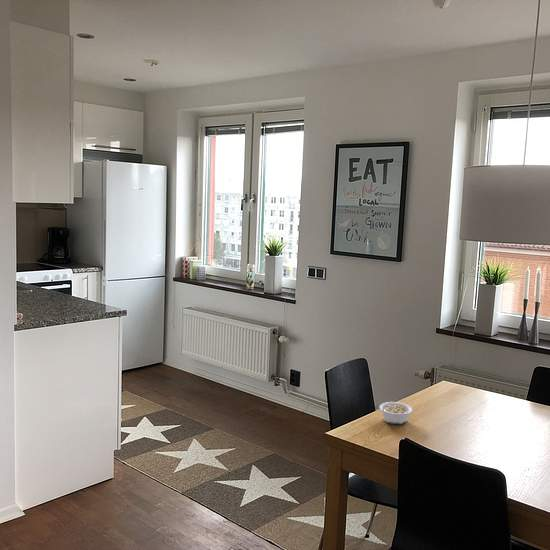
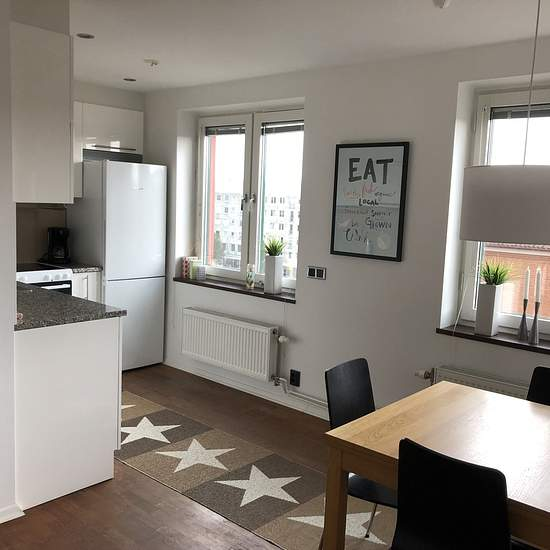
- legume (395, 413)
